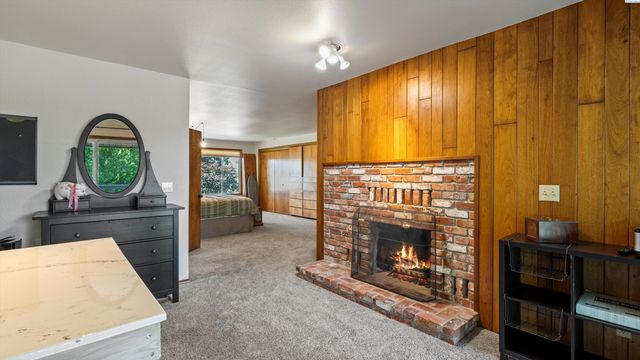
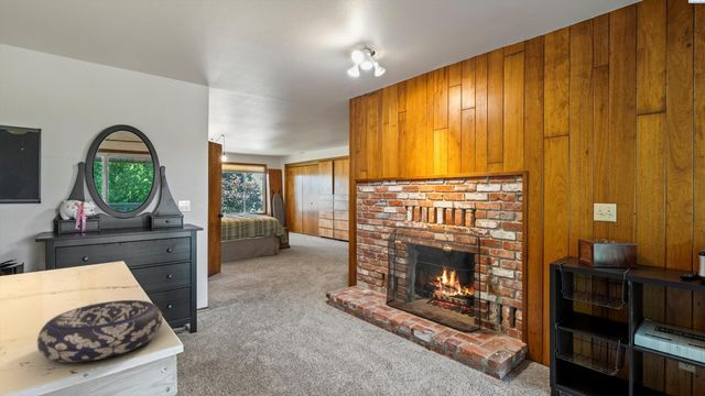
+ decorative bowl (105, 328)
